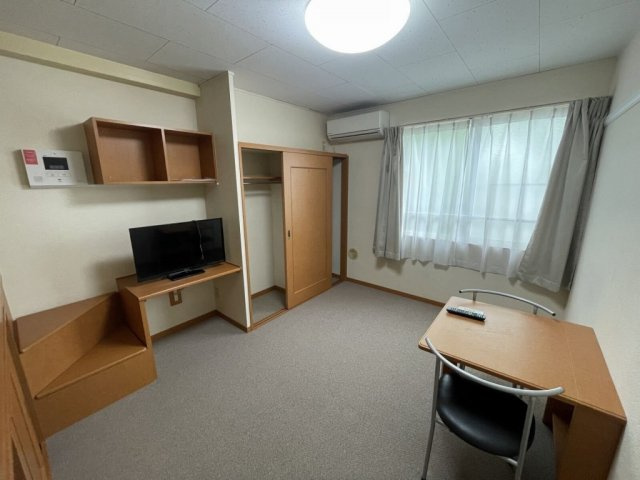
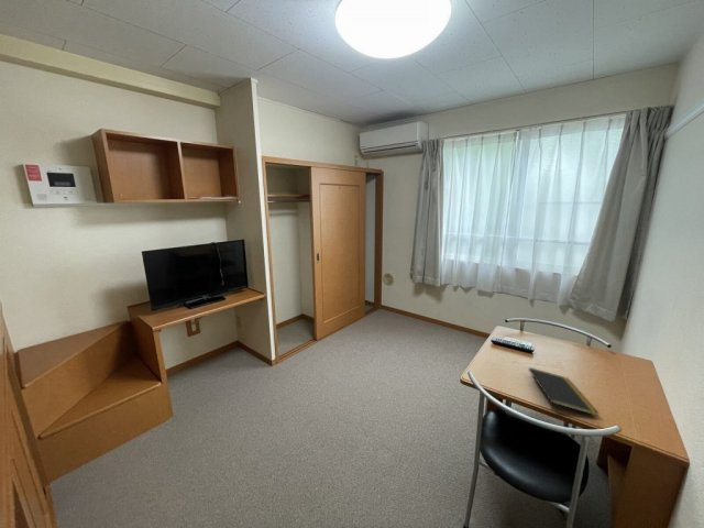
+ notepad (560, 388)
